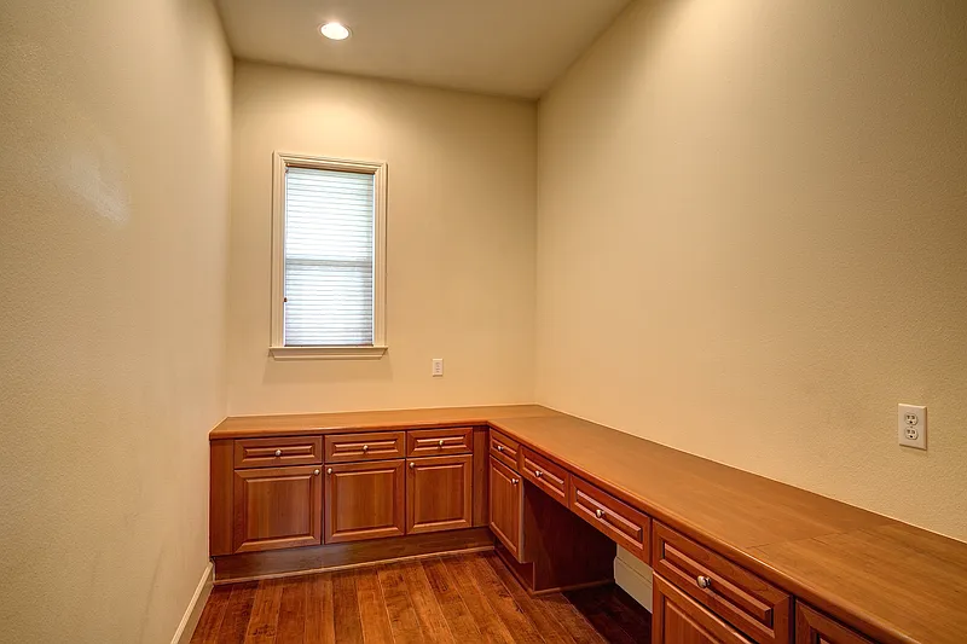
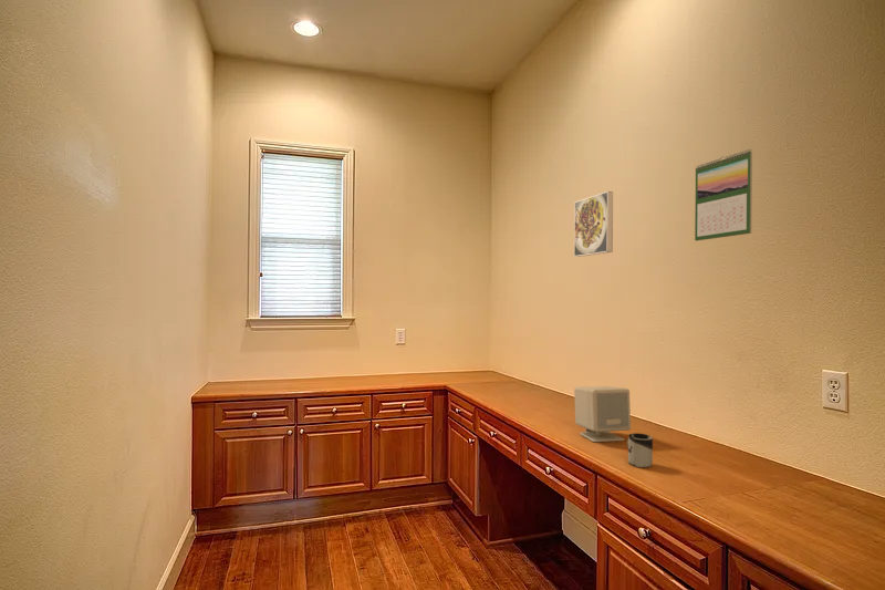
+ speaker (601, 411)
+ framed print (592, 226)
+ cup (637, 448)
+ calendar (721, 196)
